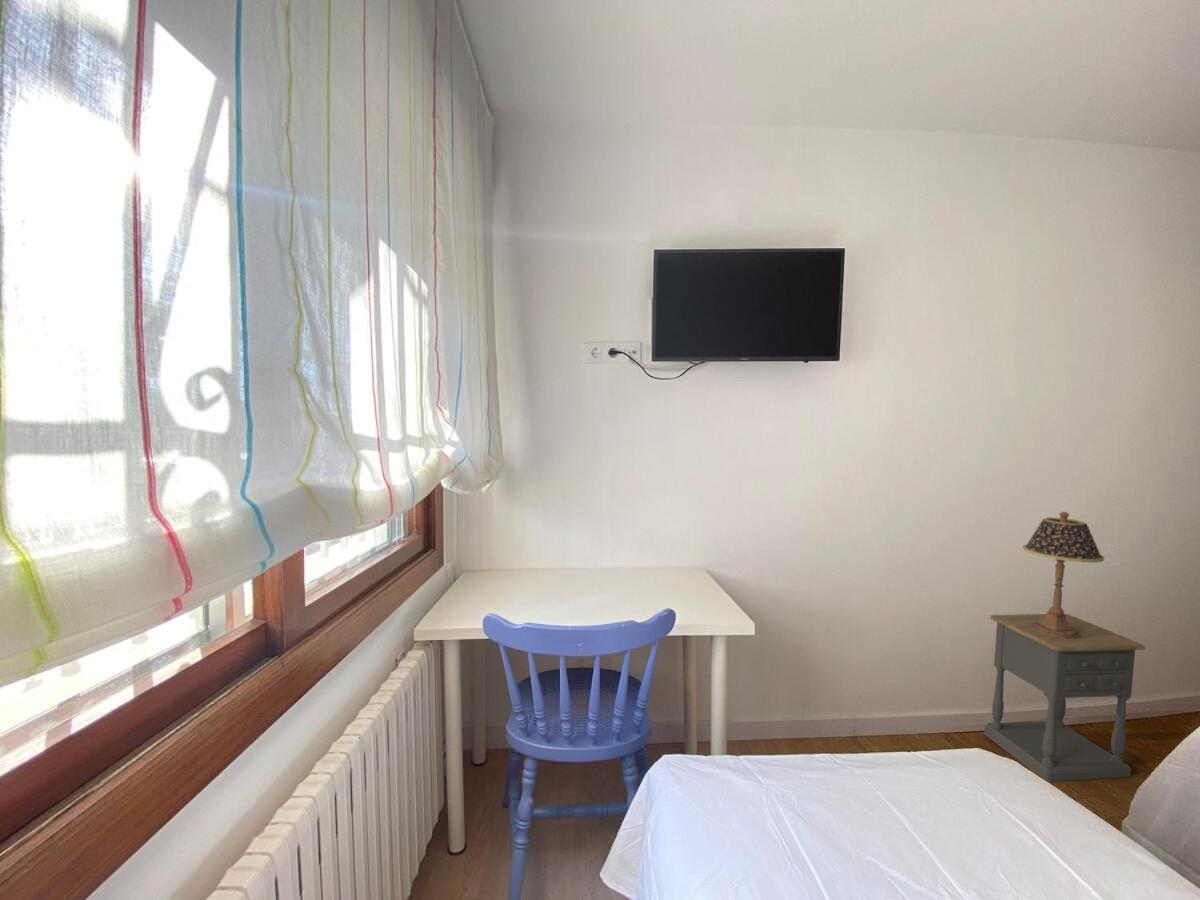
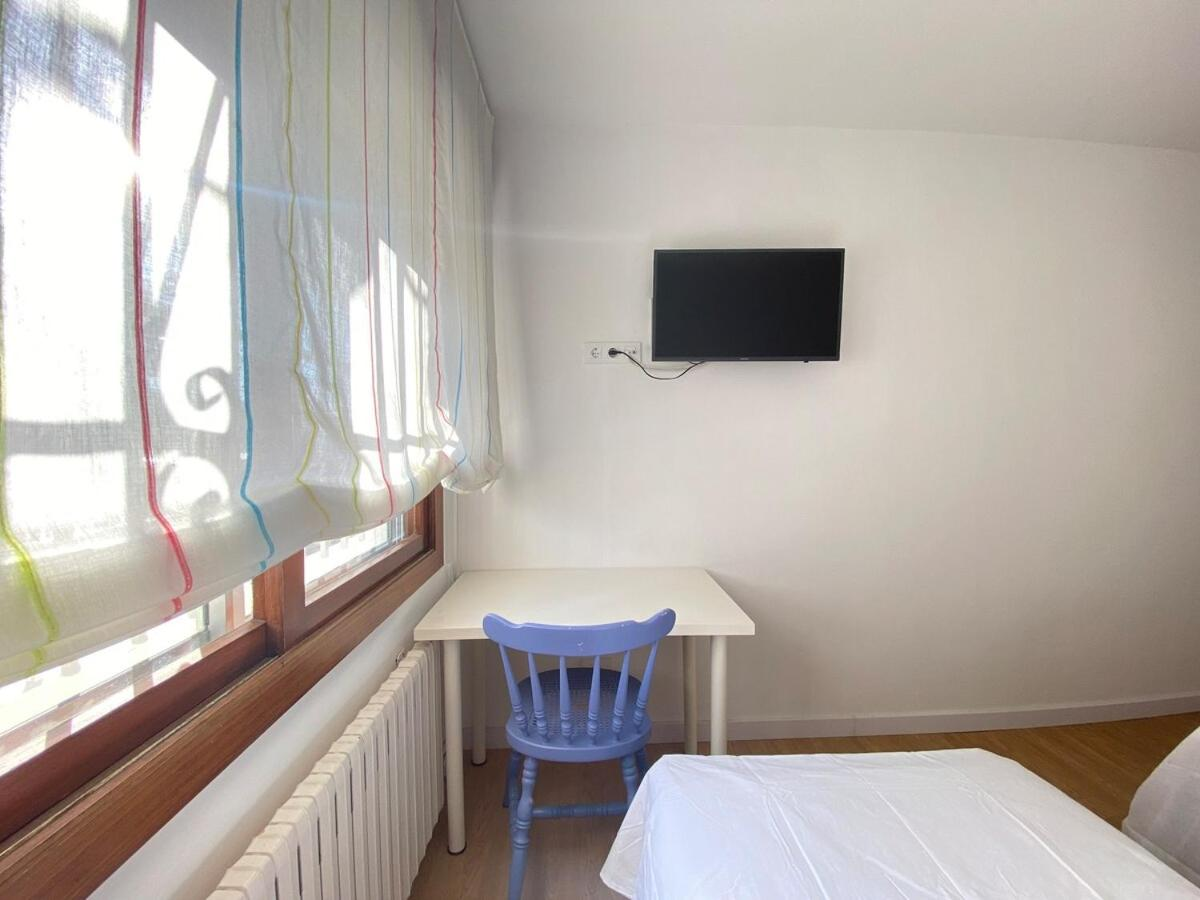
- table lamp (1060, 571)
- nightstand (1057, 692)
